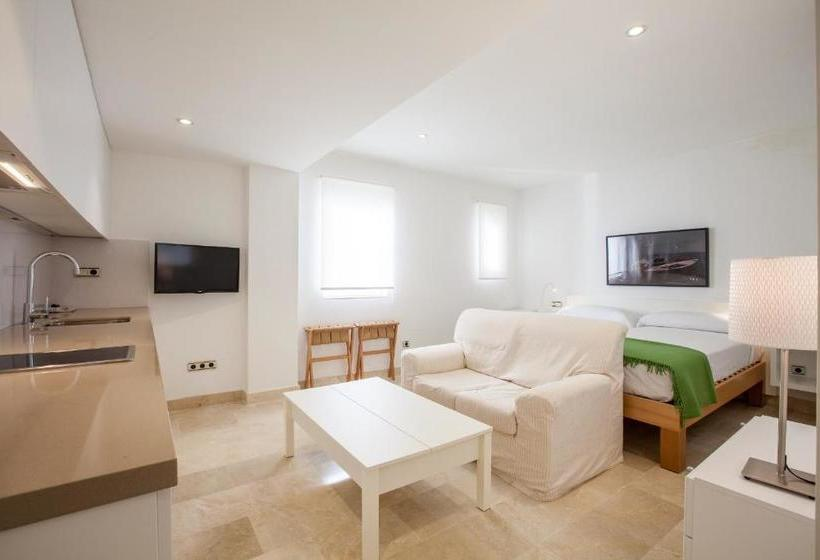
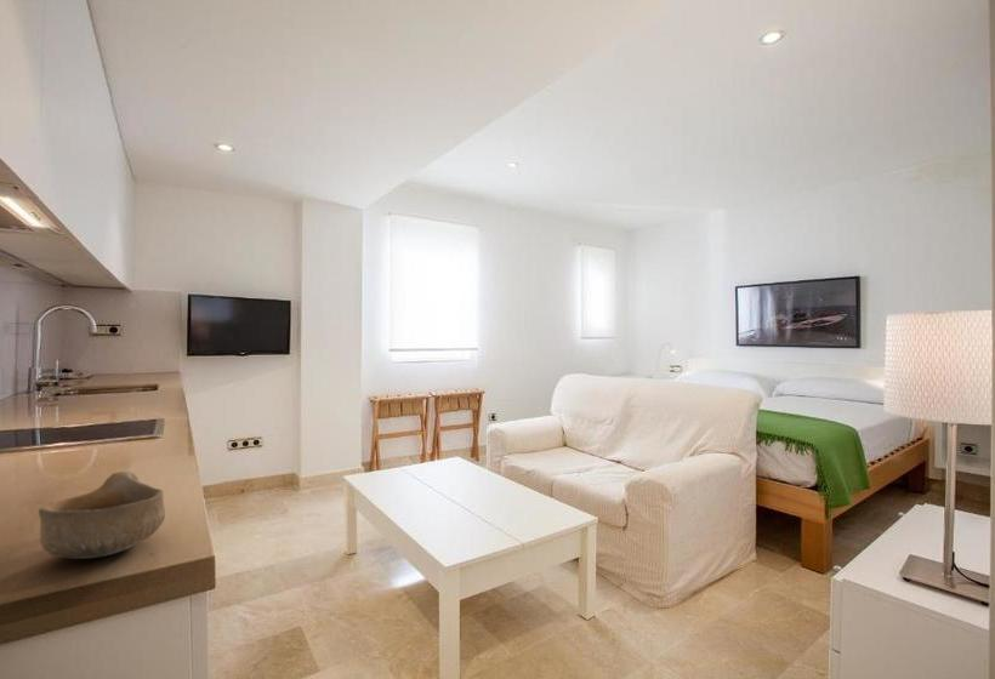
+ bowl (107, 513)
